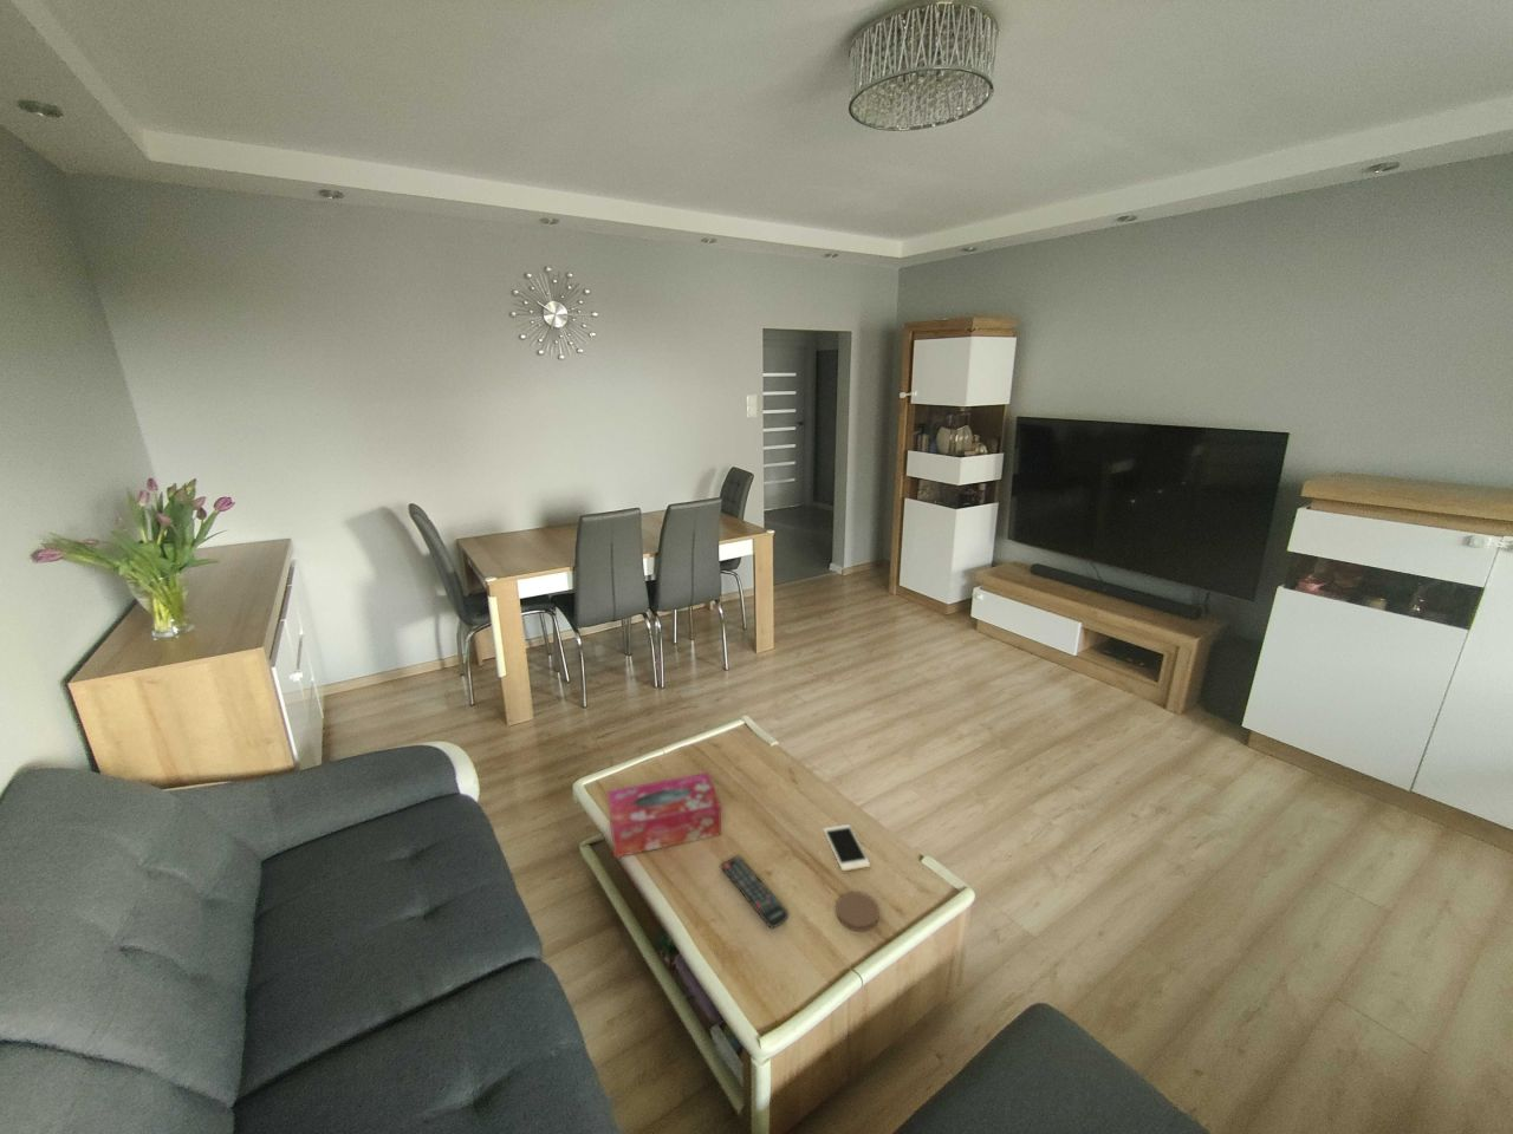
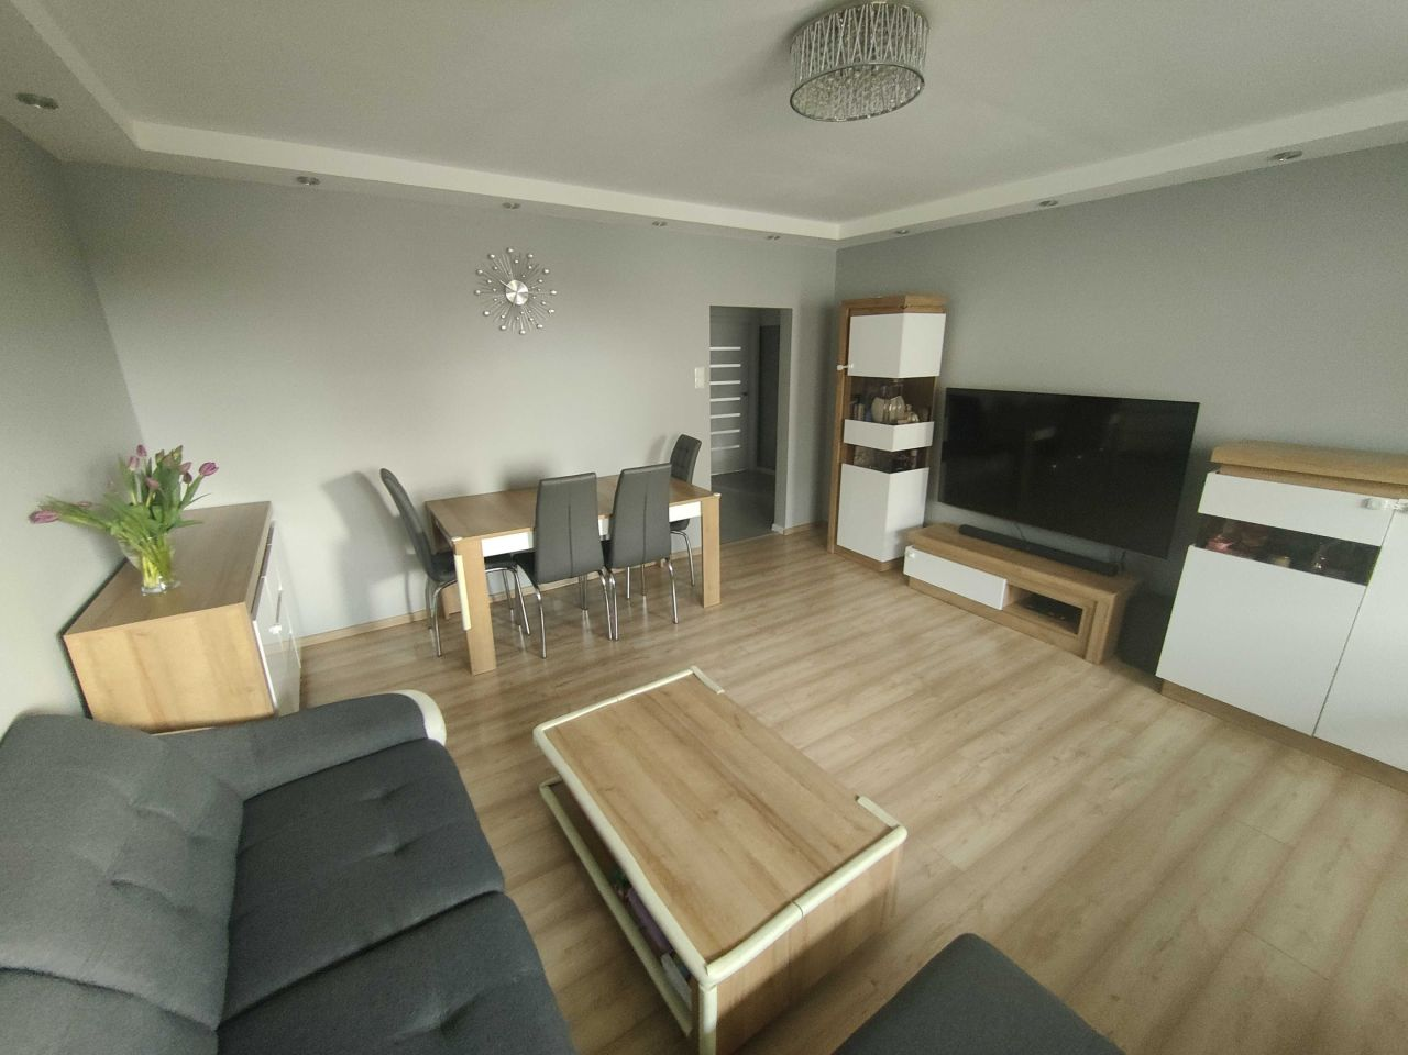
- remote control (752, 890)
- cell phone (845, 846)
- tissue box (664, 812)
- coaster (857, 911)
